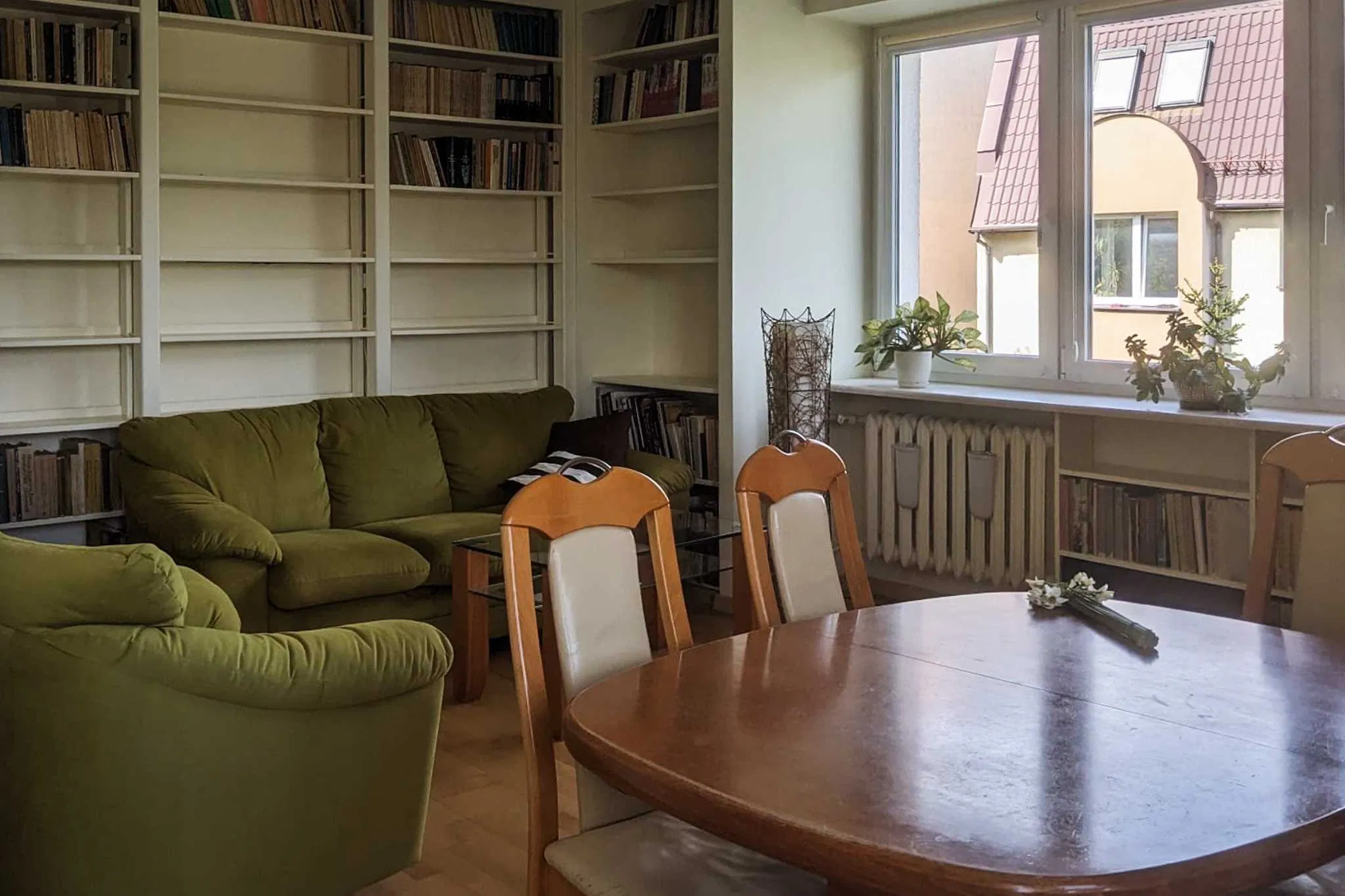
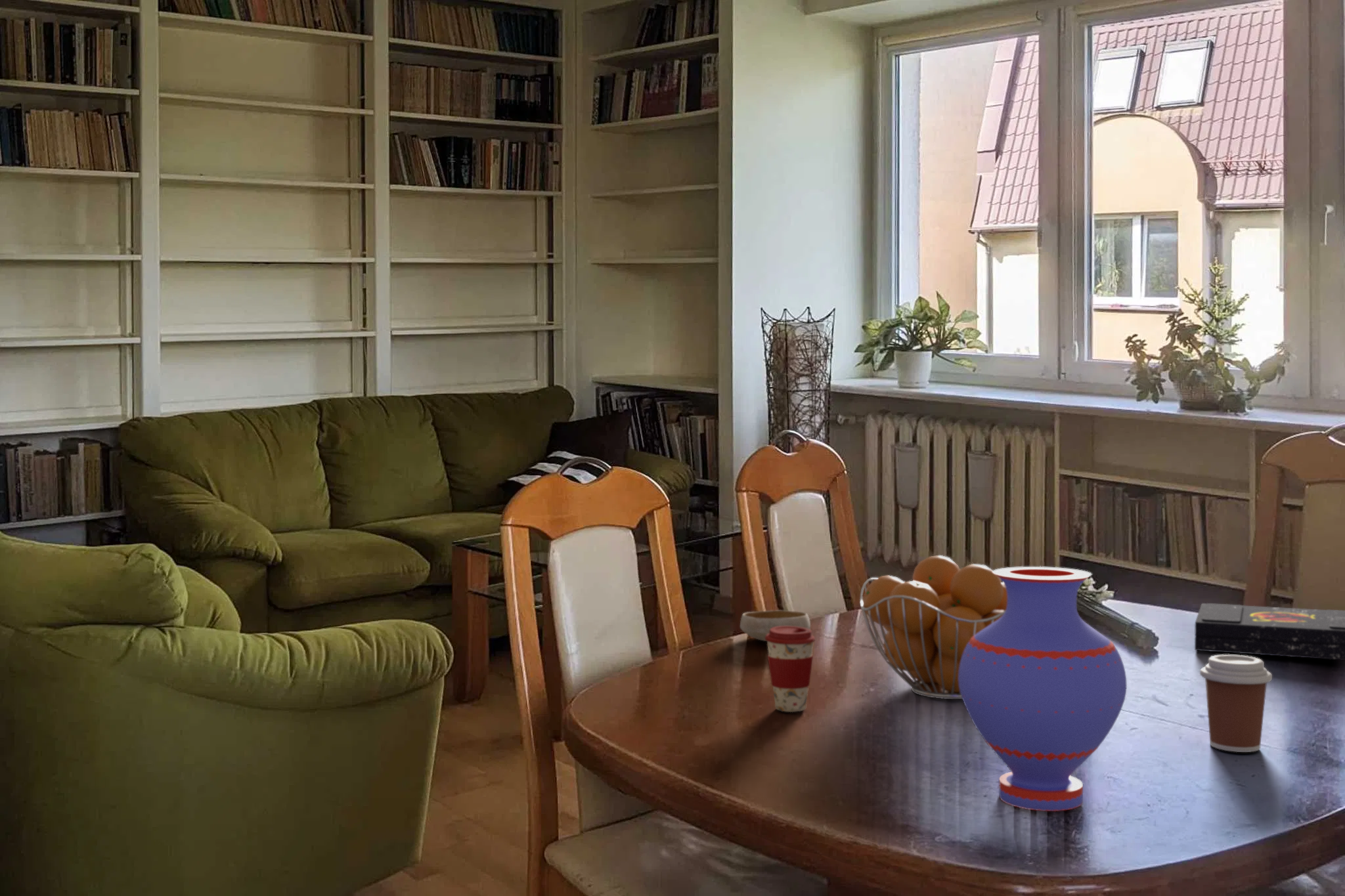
+ book (1283, 629)
+ coffee cup (790, 669)
+ fruit basket (948, 625)
+ coffee cup (1235, 702)
+ bowl (775, 626)
+ vase (1041, 686)
